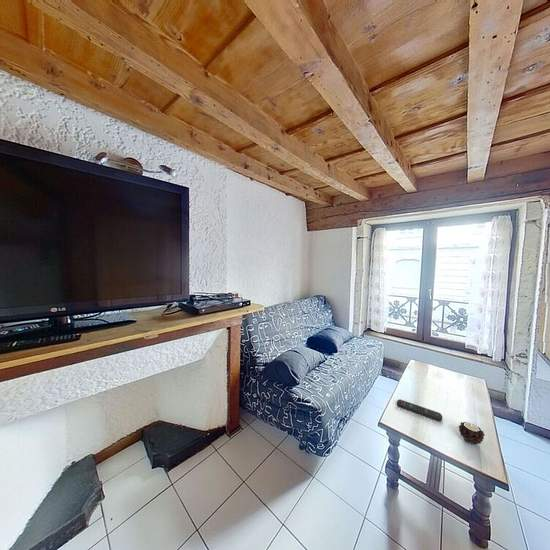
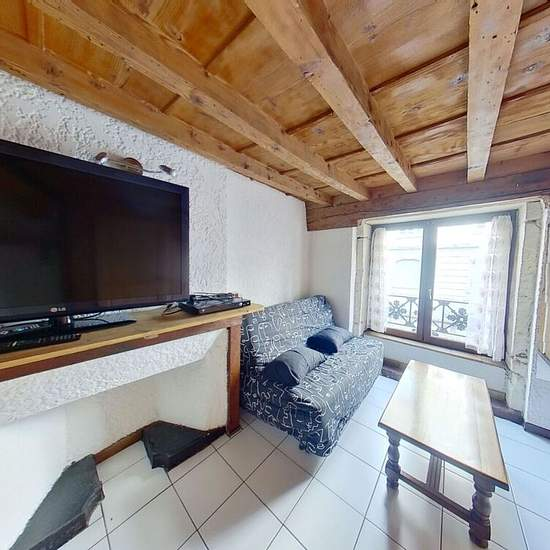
- remote control (418, 409)
- candle (471, 432)
